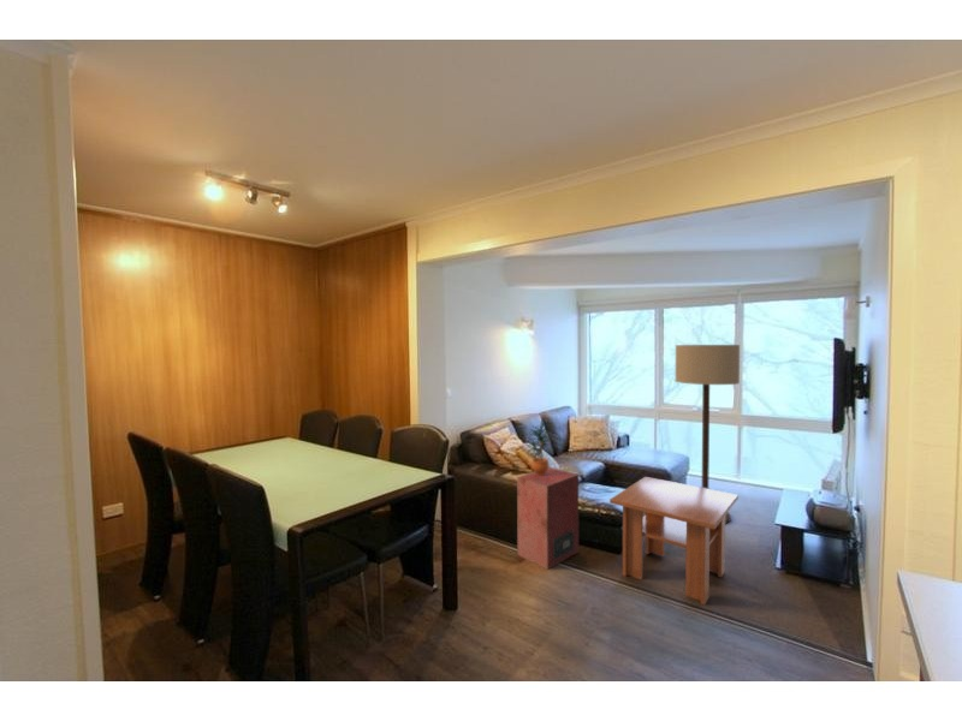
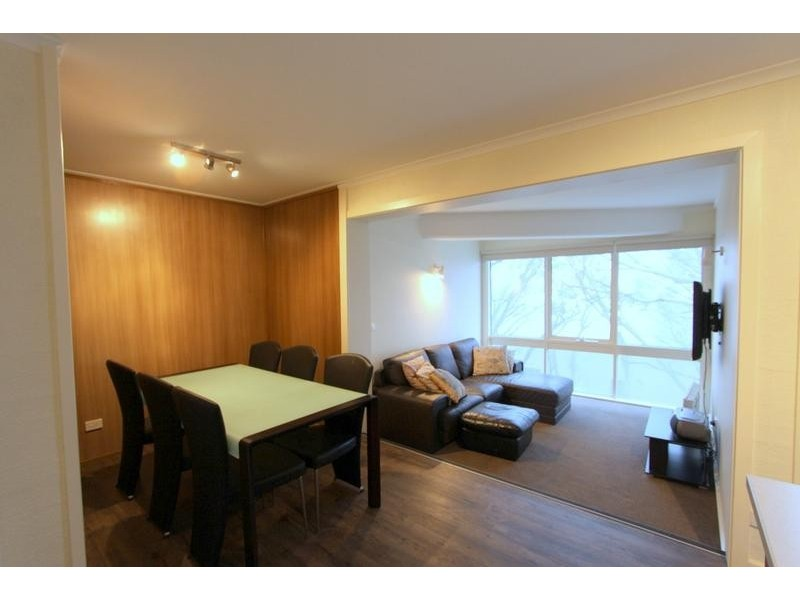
- floor lamp (705, 430)
- coffee table (673, 535)
- speaker (548, 514)
- potted plant (540, 446)
